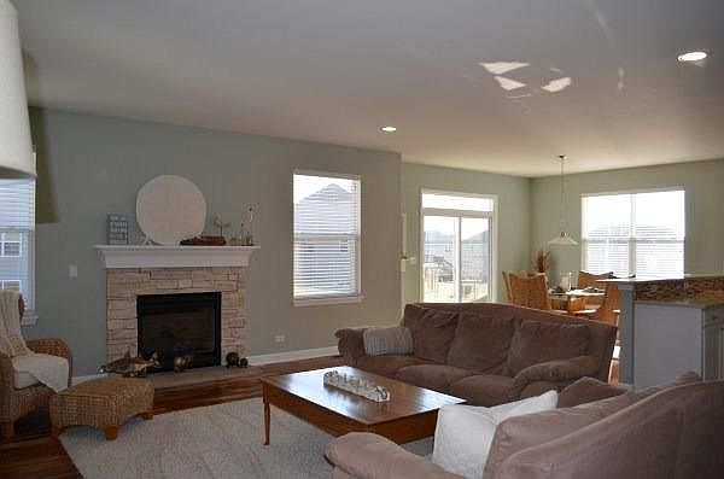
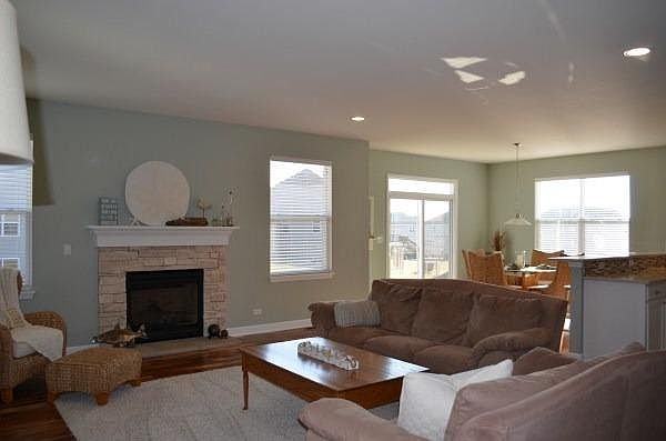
- light fixture (185, 361)
